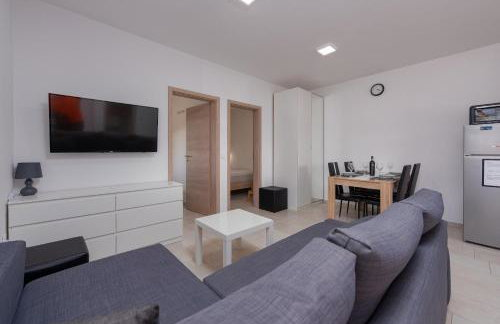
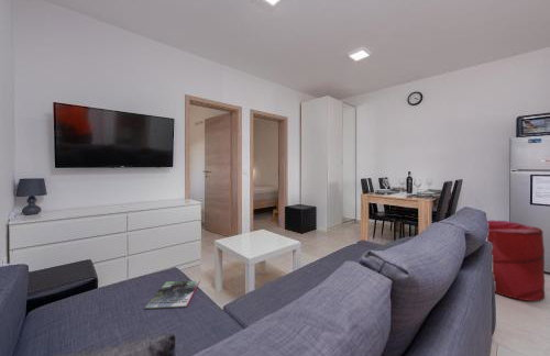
+ laundry hamper (506, 256)
+ magazine (175, 292)
